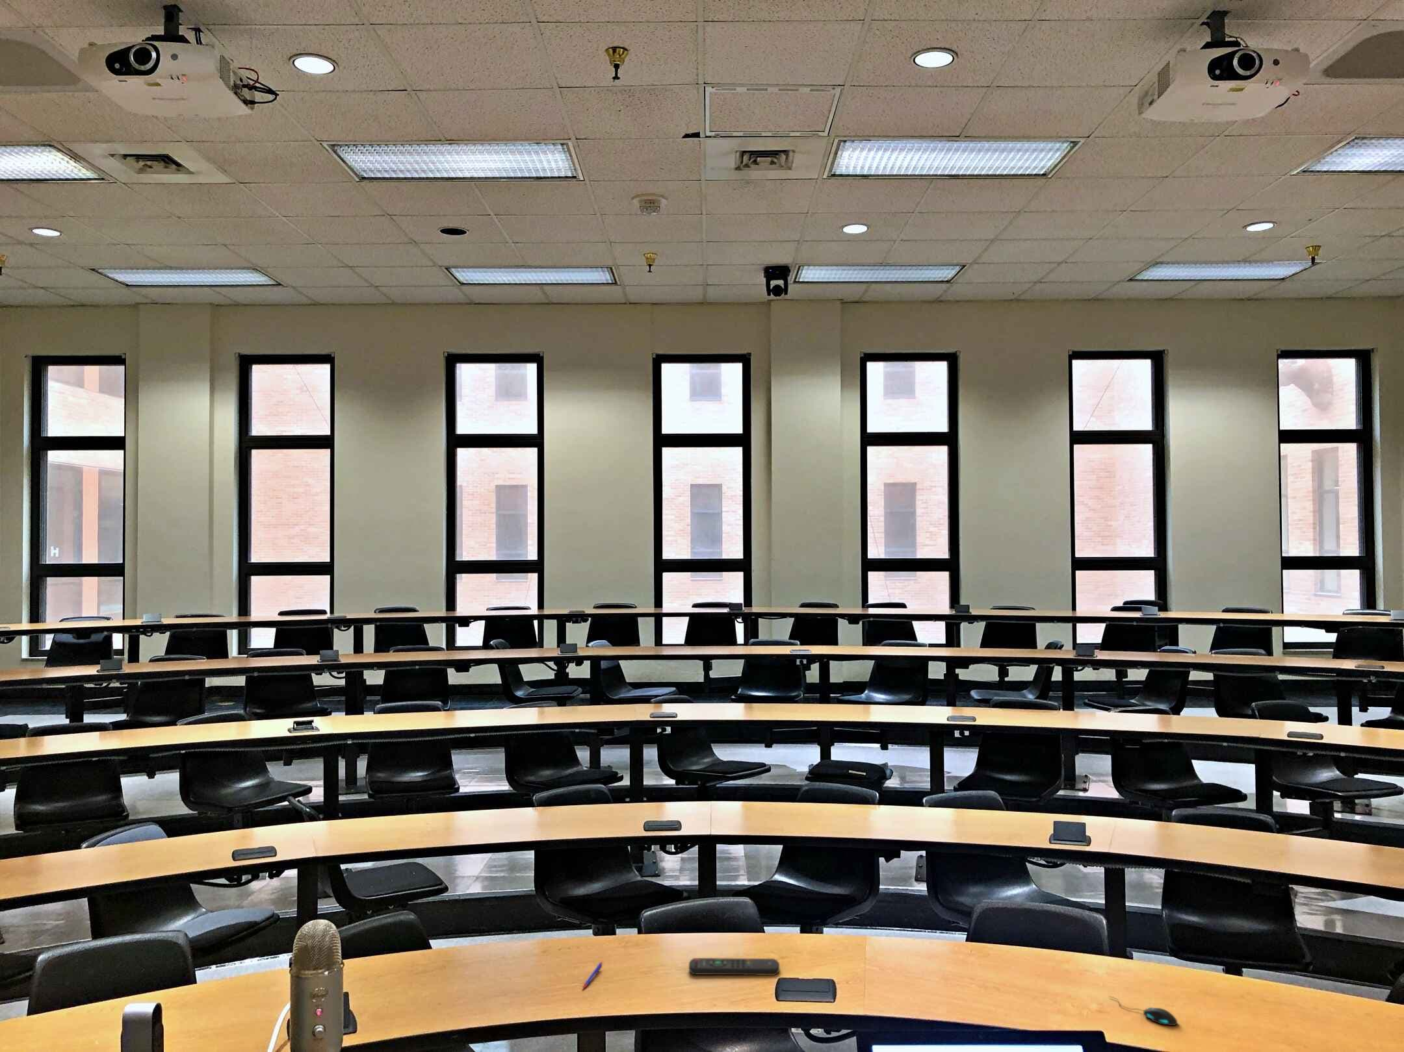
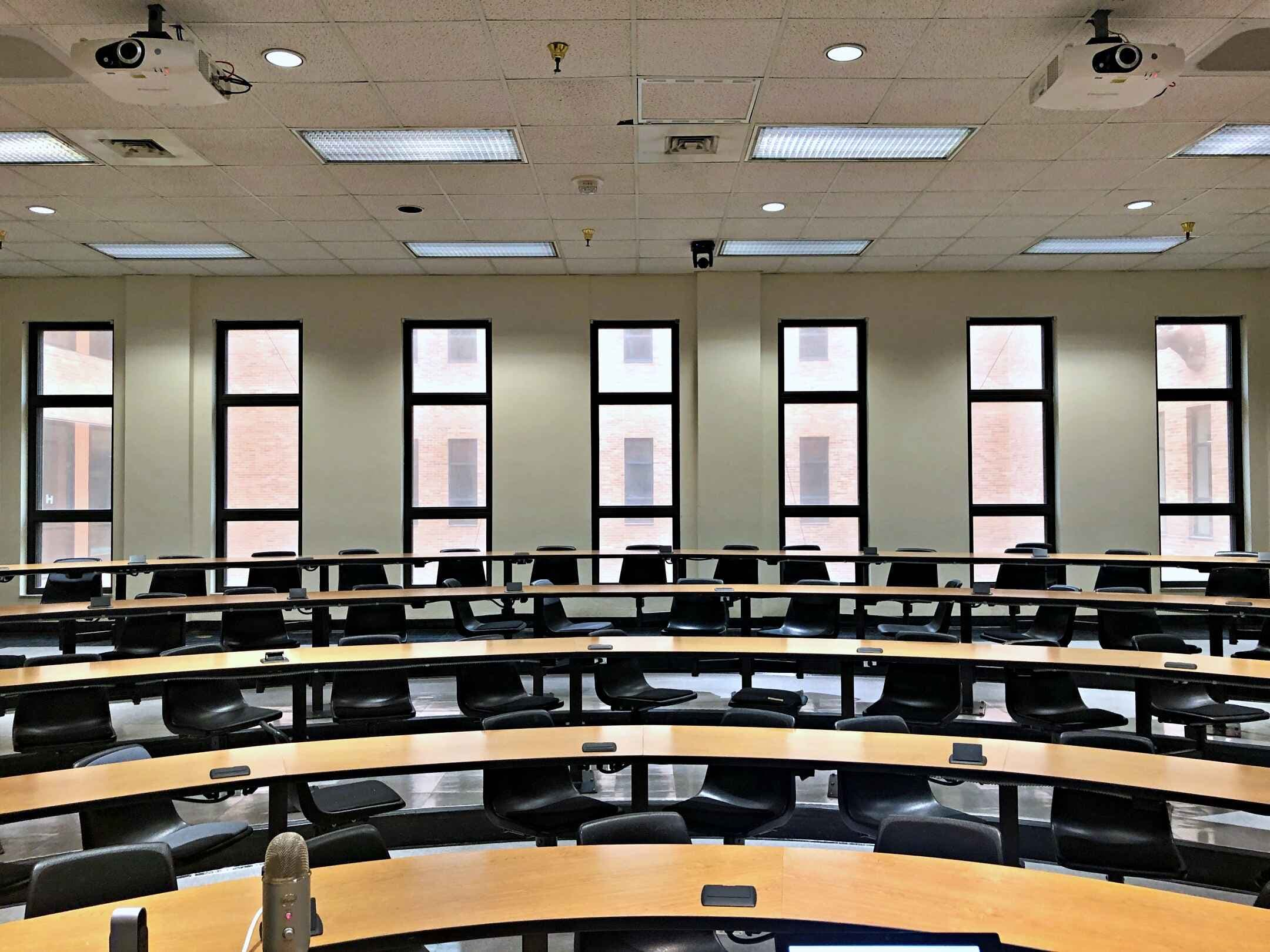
- mouse (1142, 1010)
- pen (593, 975)
- remote control (734, 966)
